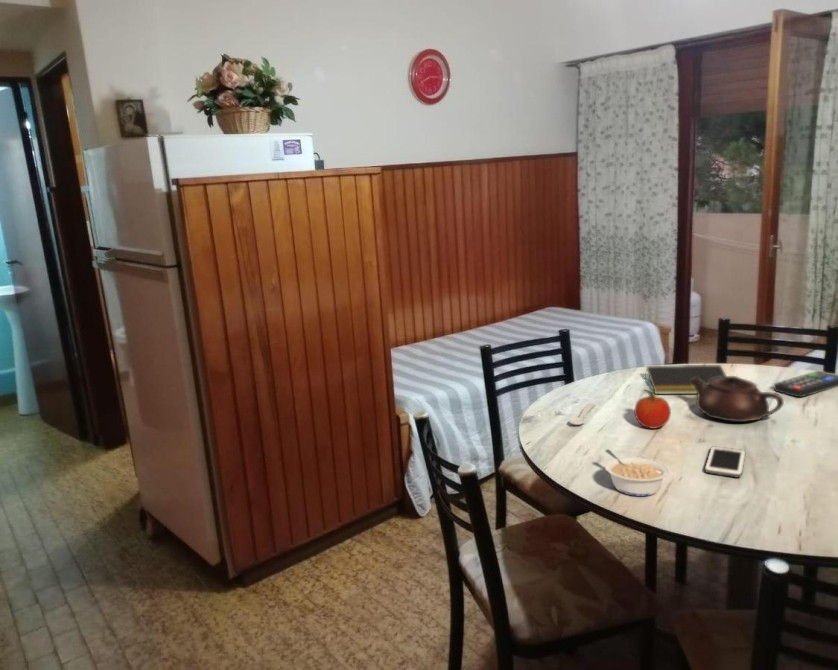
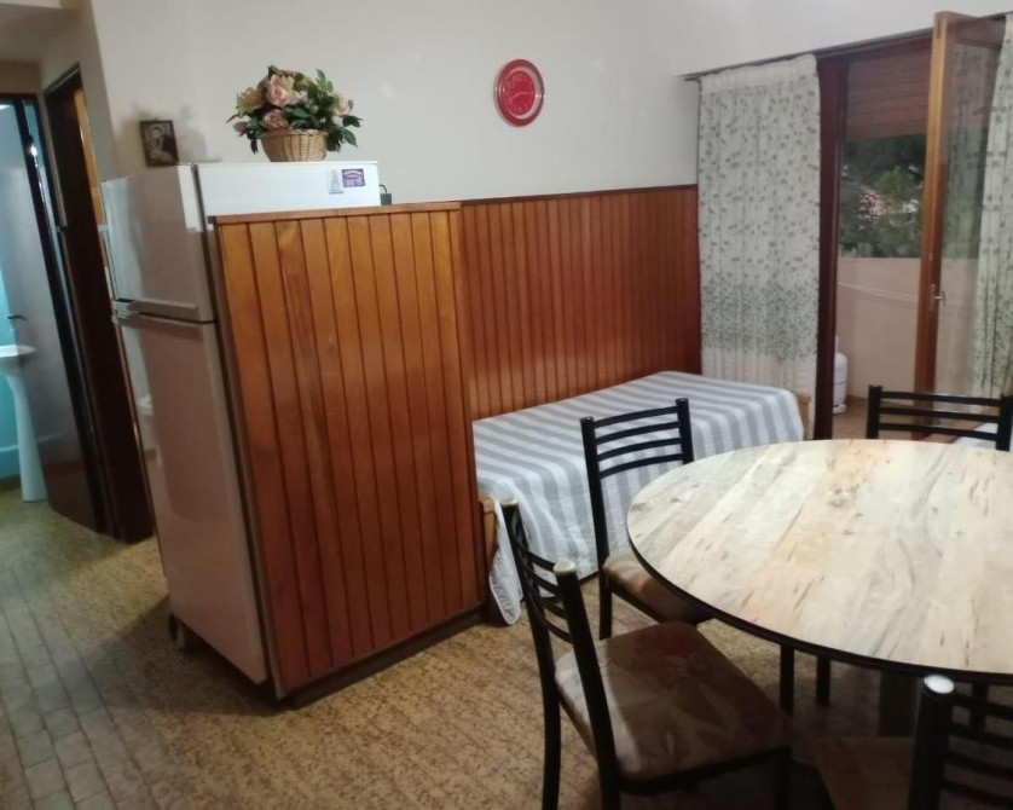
- cell phone (725, 461)
- spoon (582, 413)
- notepad (688, 379)
- teapot (733, 396)
- remote control (809, 383)
- legume (633, 475)
- fruit (652, 409)
